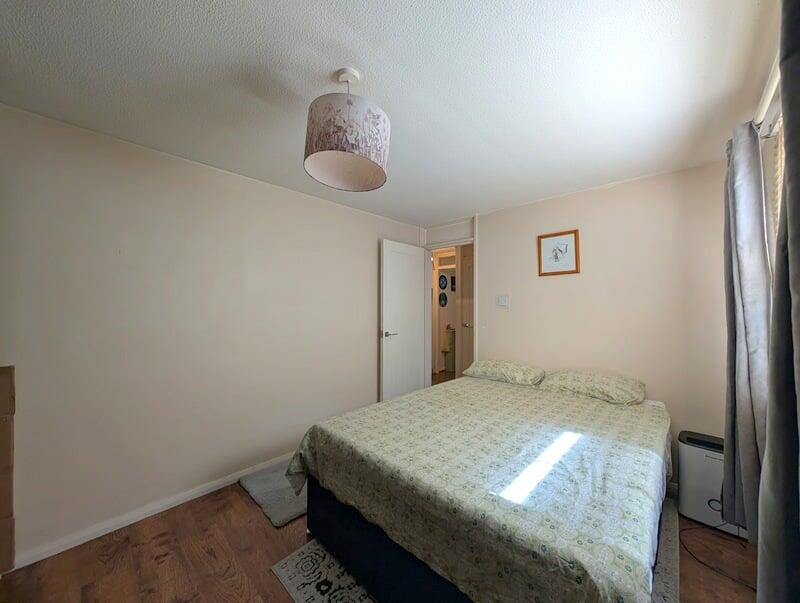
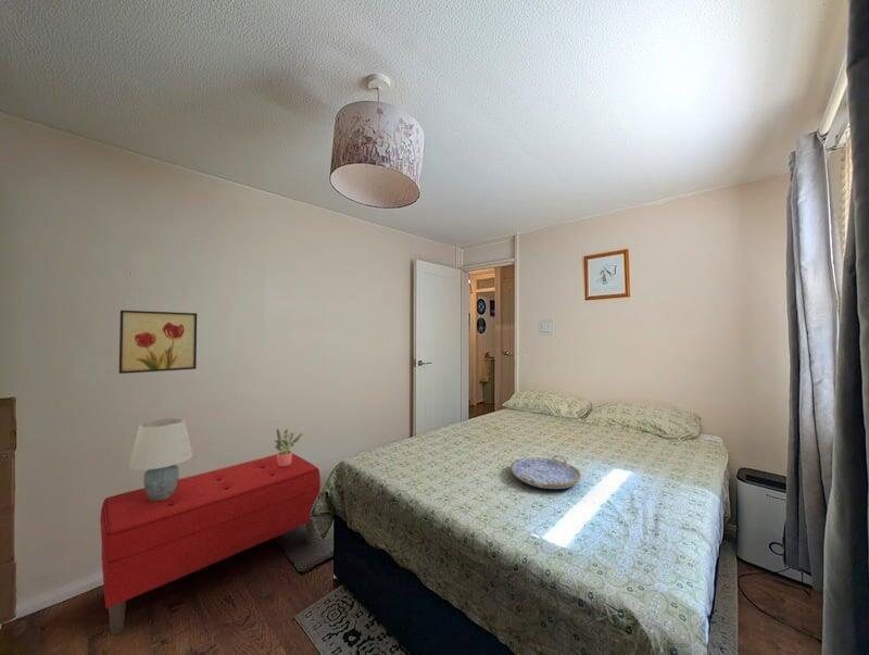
+ bench (222, 521)
+ potted plant (286, 443)
+ wall art (160, 341)
+ serving tray (544, 470)
+ table lamp (162, 459)
